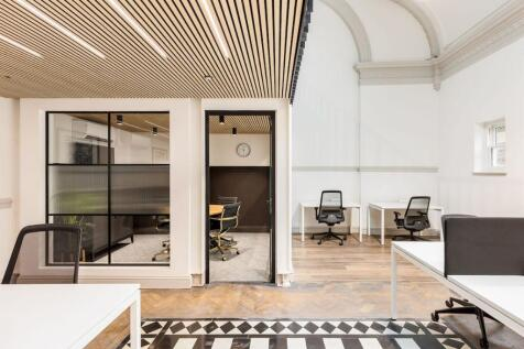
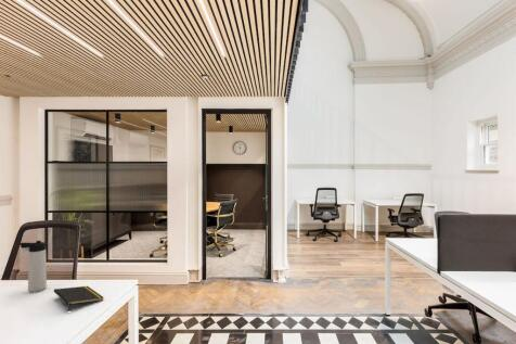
+ notepad (78, 294)
+ thermos bottle (33, 266)
